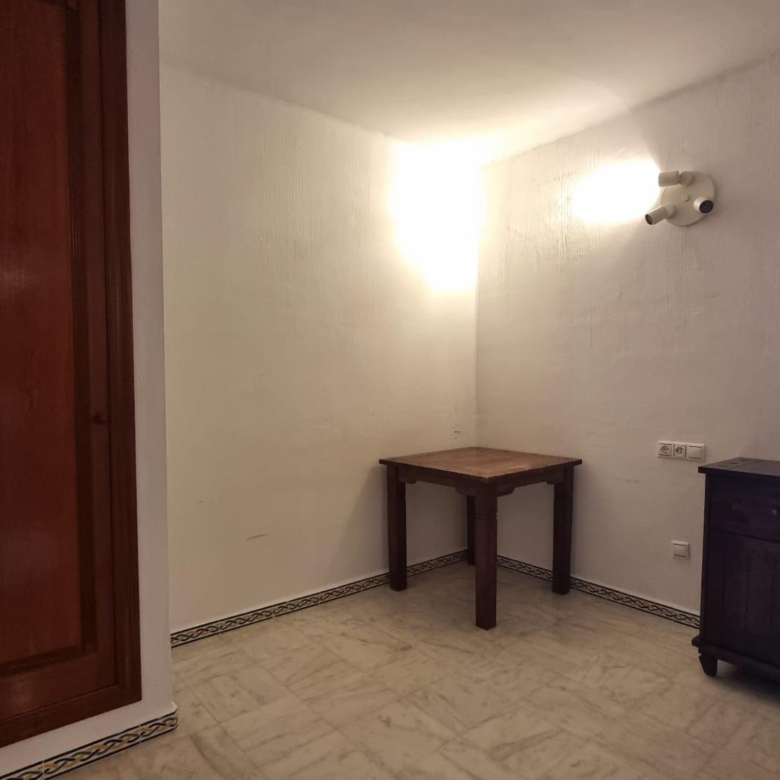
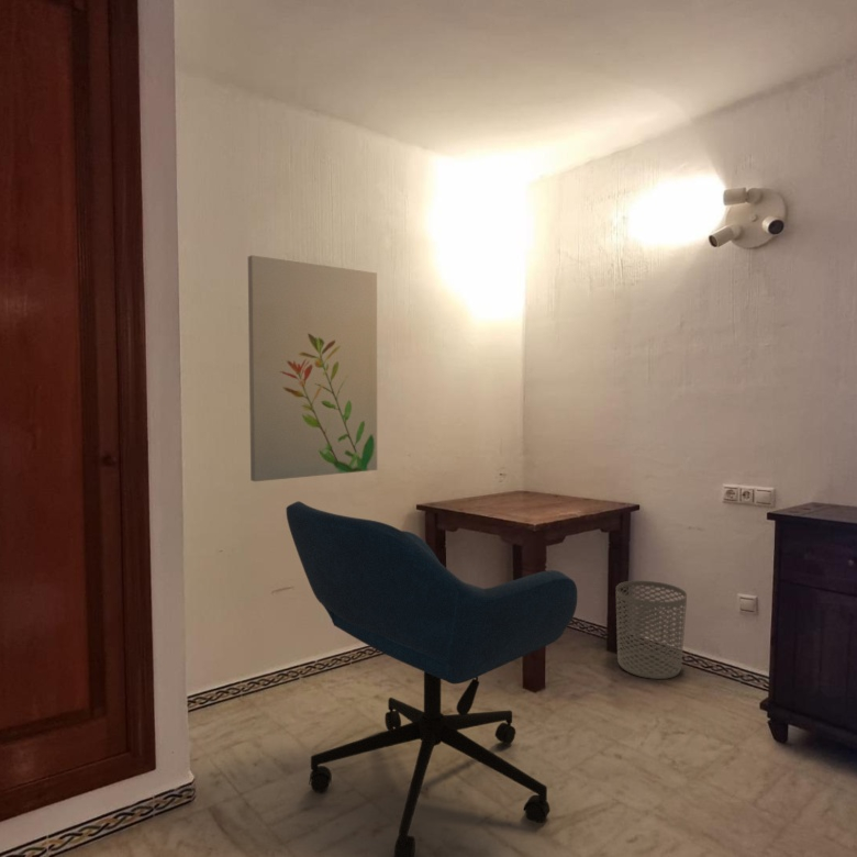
+ wall art (316, 370)
+ office chair (426, 642)
+ waste bin (649, 628)
